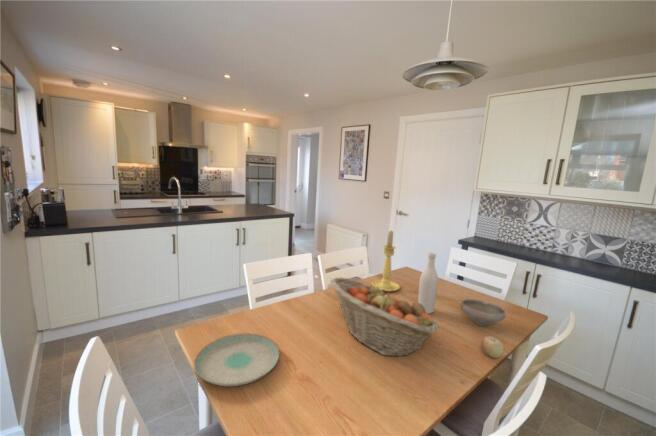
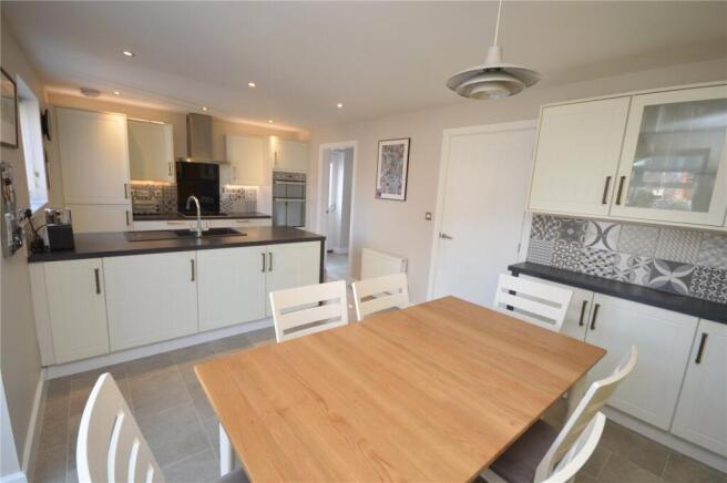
- candle holder (388, 258)
- wine bottle (428, 282)
- fruit (492, 345)
- fruit basket (379, 309)
- bowl (481, 314)
- plate (238, 358)
